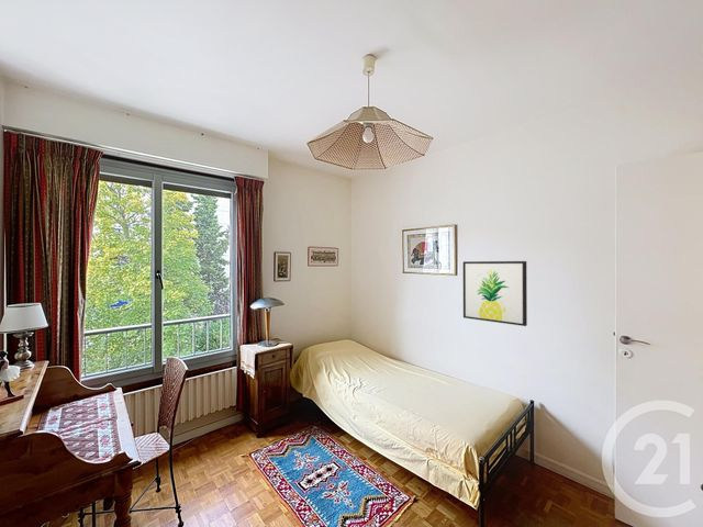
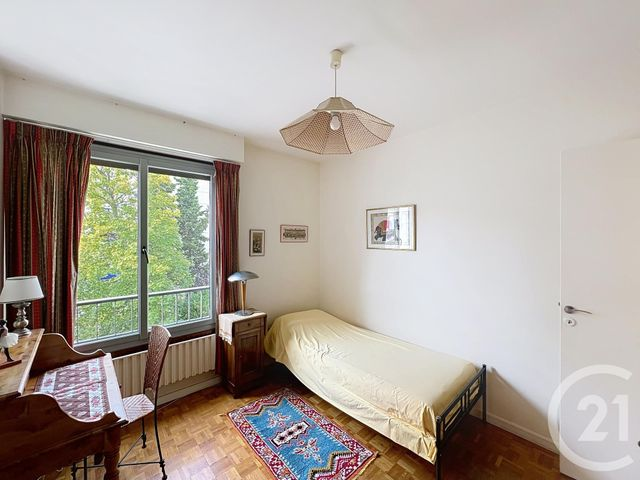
- wall art (492, 291)
